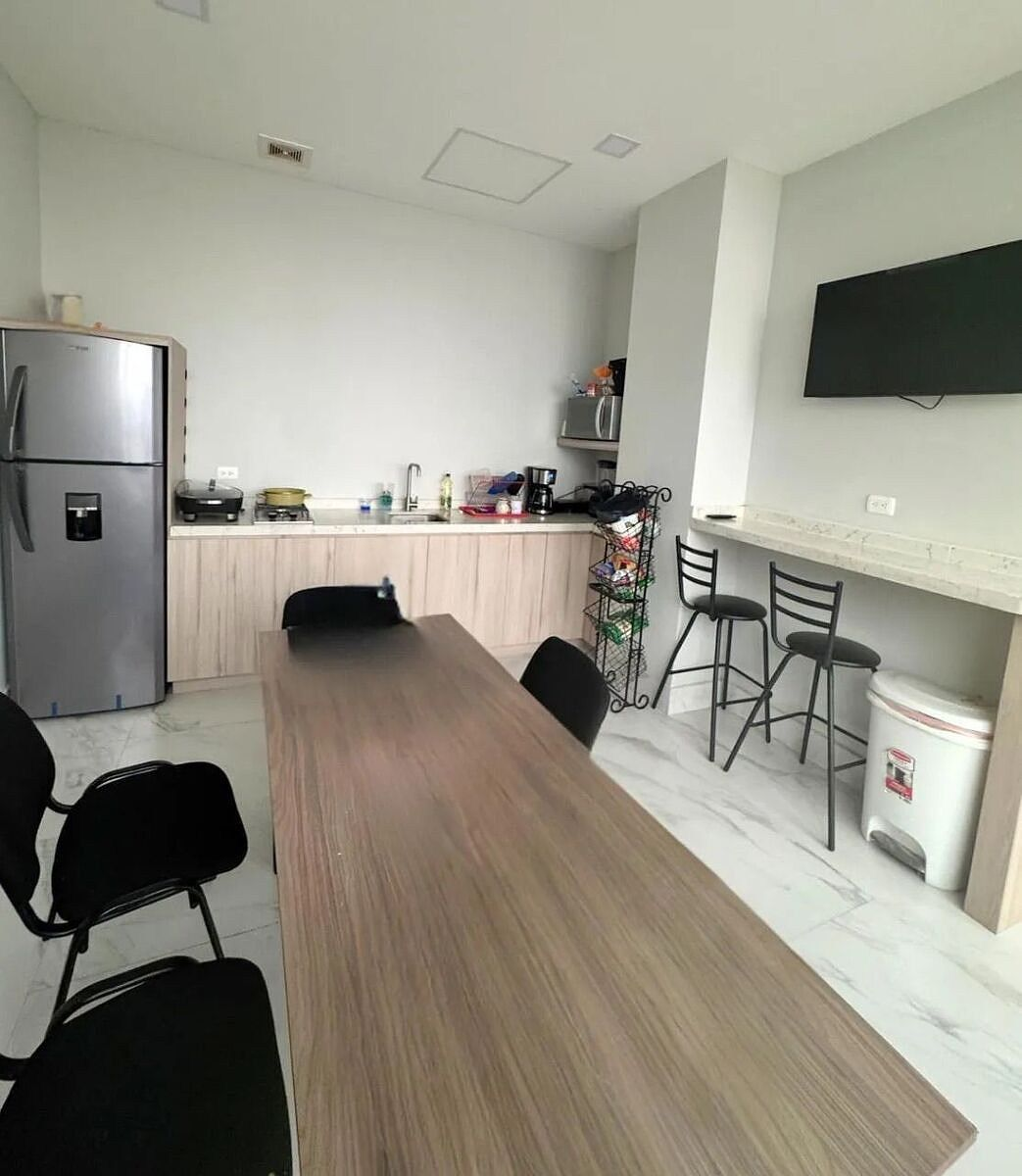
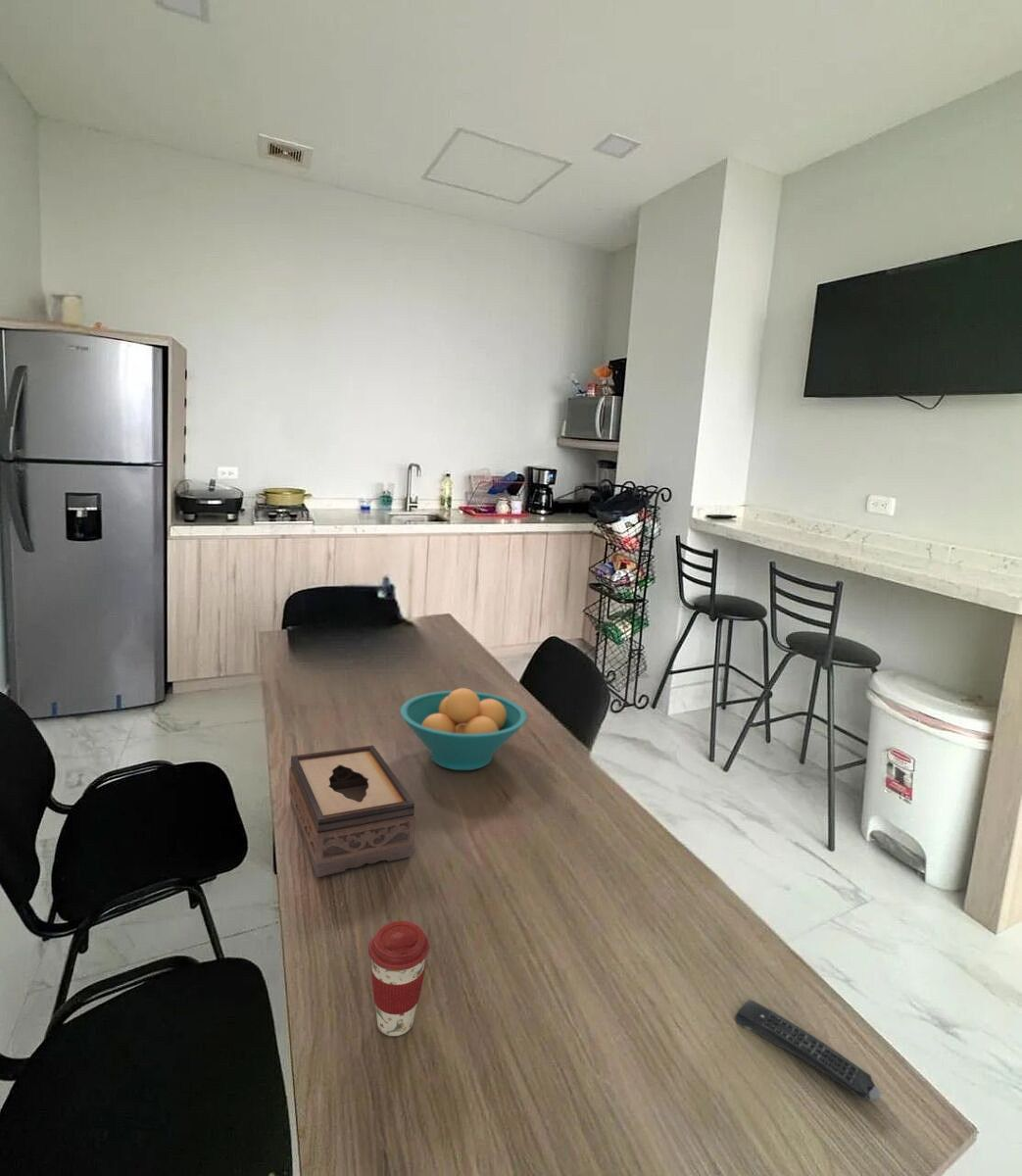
+ fruit bowl (462, 723)
+ tissue box (348, 803)
+ remote control (805, 1048)
+ coffee cup (397, 979)
